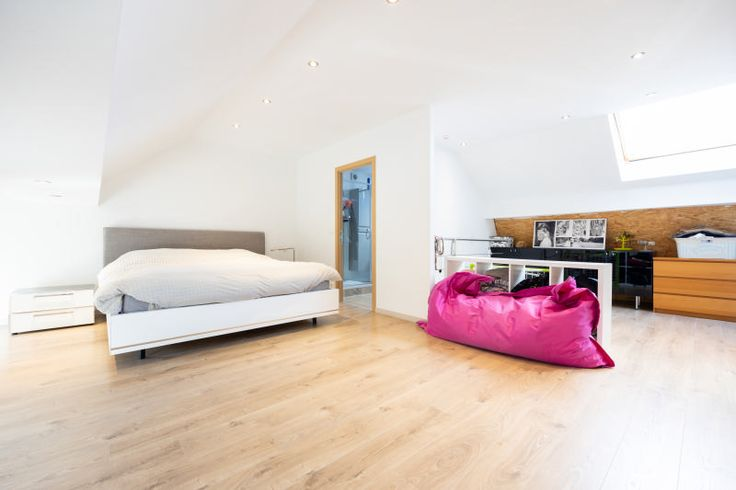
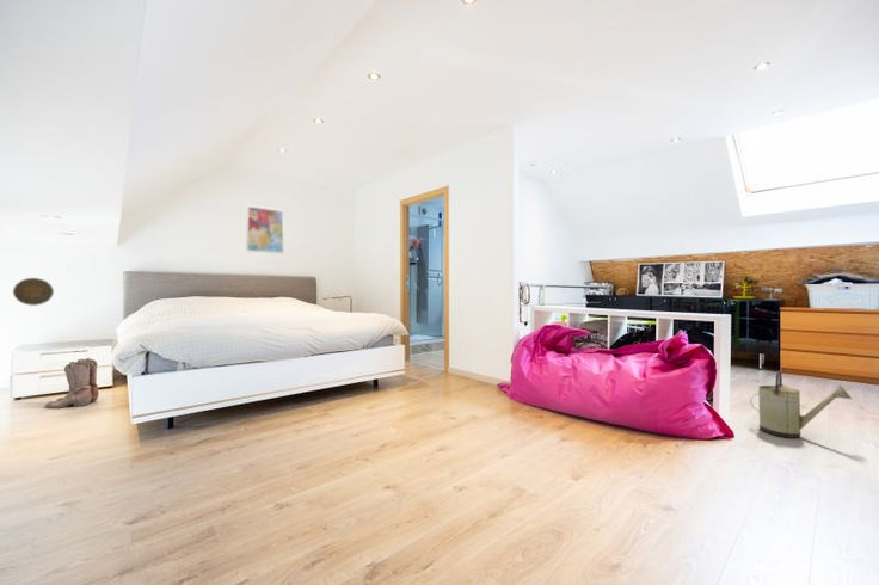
+ boots (72, 381)
+ wall art (265, 229)
+ watering can (798, 405)
+ decorative plate (33, 291)
